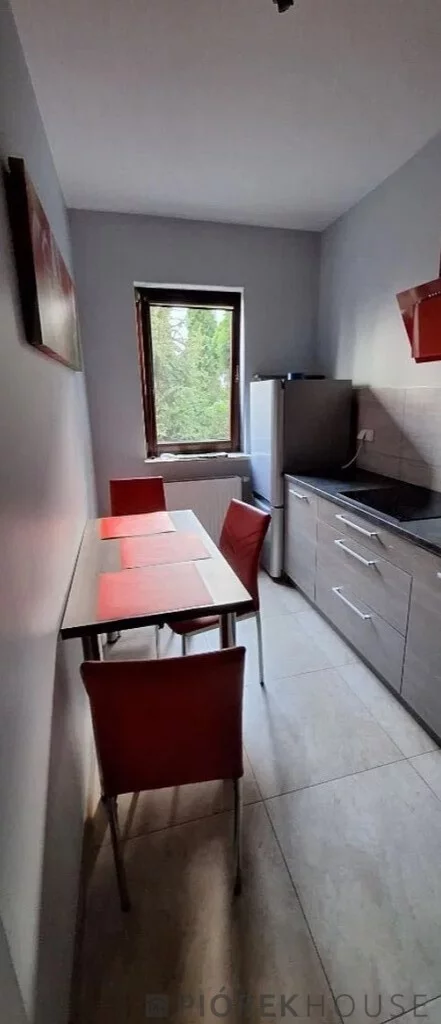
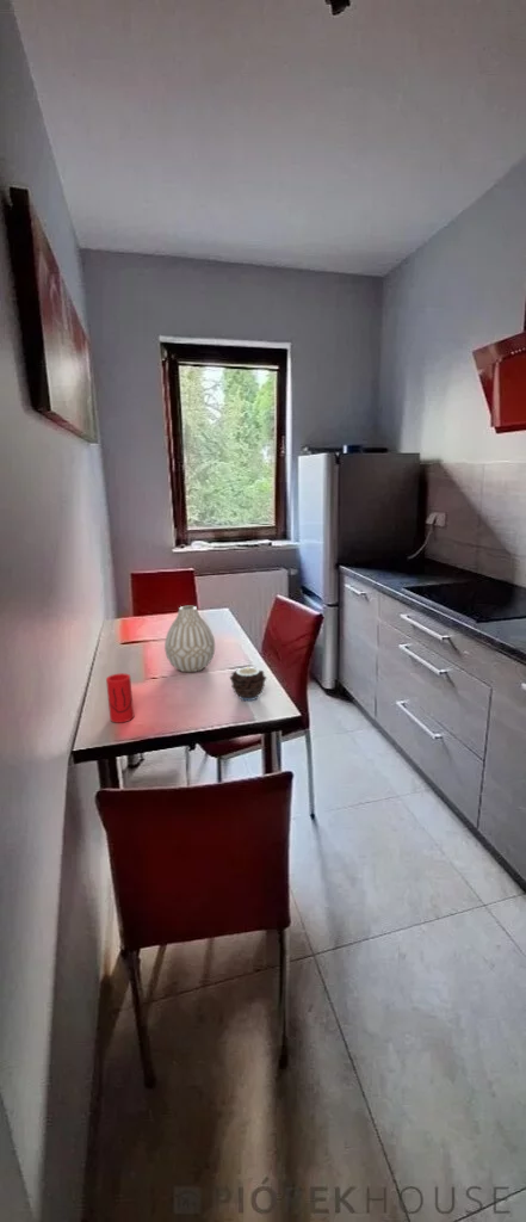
+ candle (248, 680)
+ cup (119, 697)
+ vase (190, 637)
